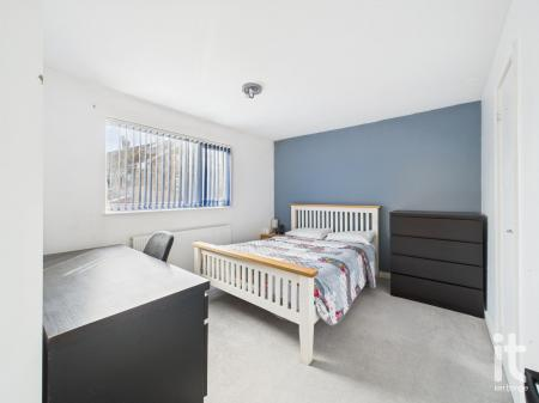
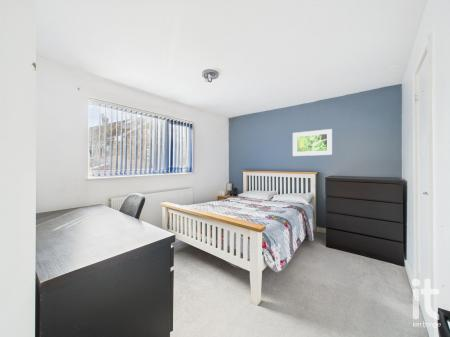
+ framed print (311, 143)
